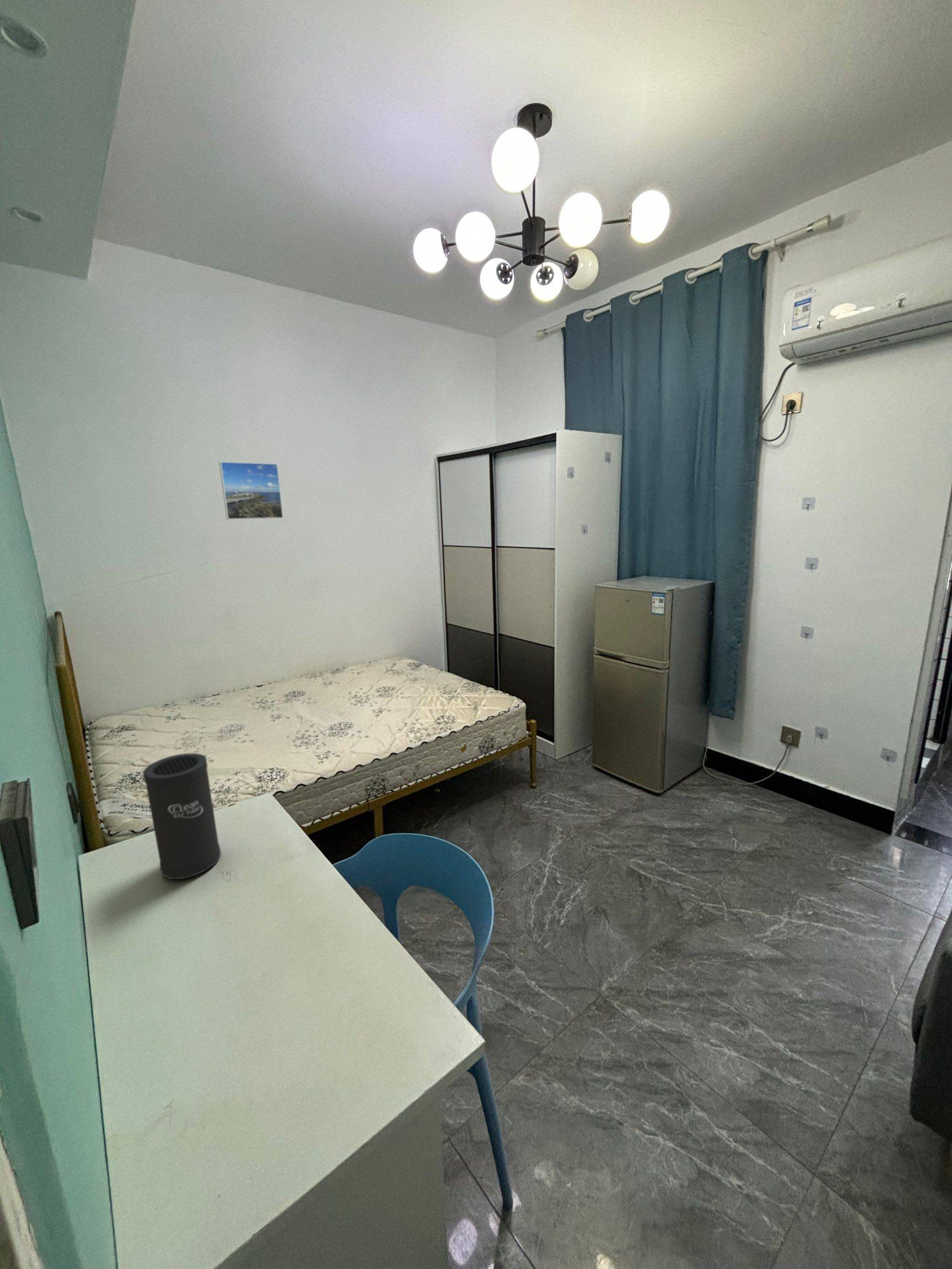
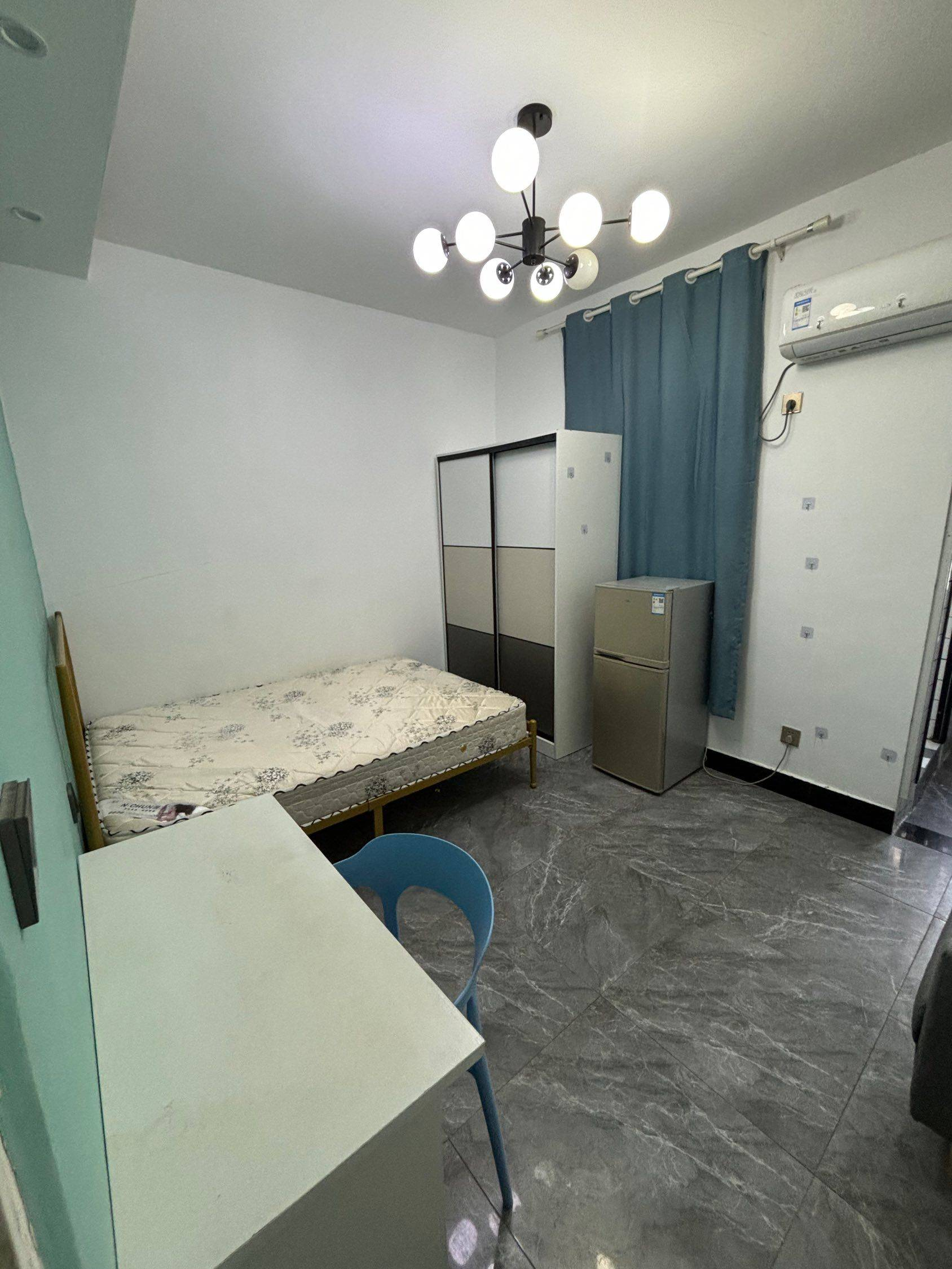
- speaker (184, 815)
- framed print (252, 491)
